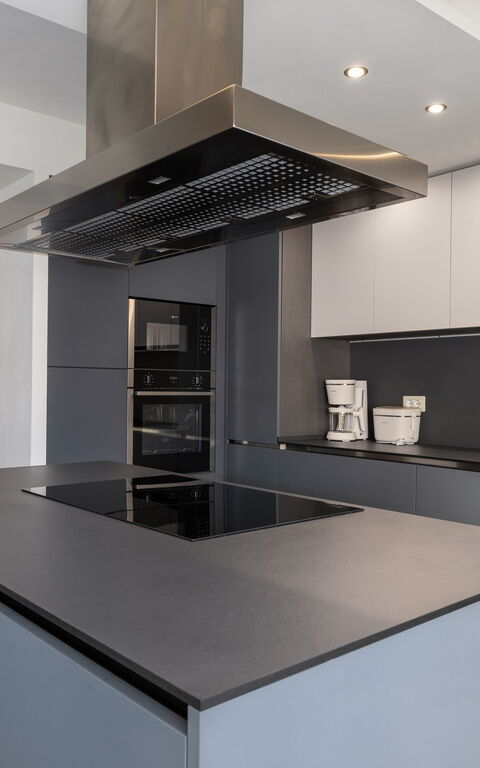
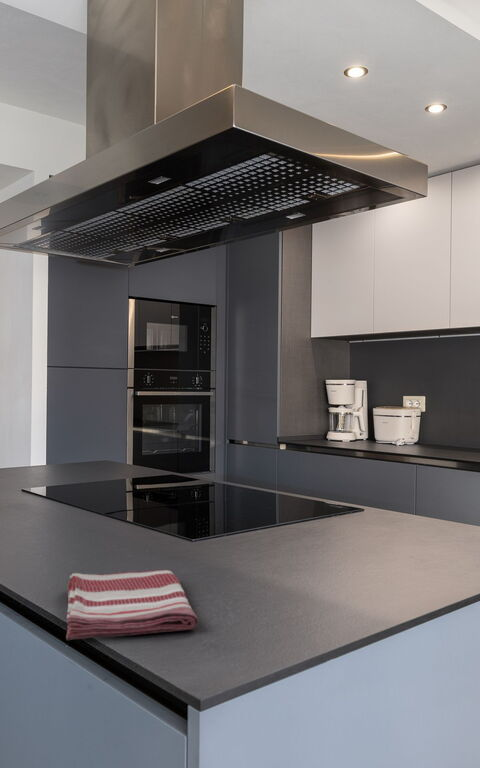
+ dish towel (127, 597)
